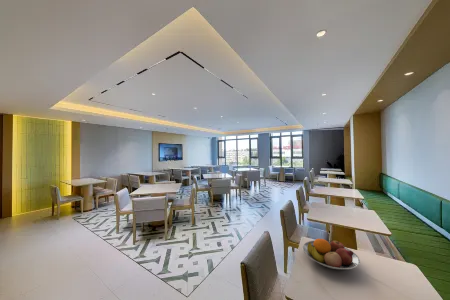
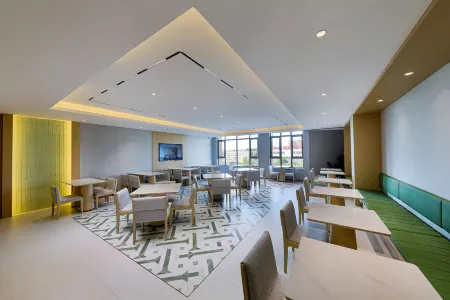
- fruit bowl (329, 250)
